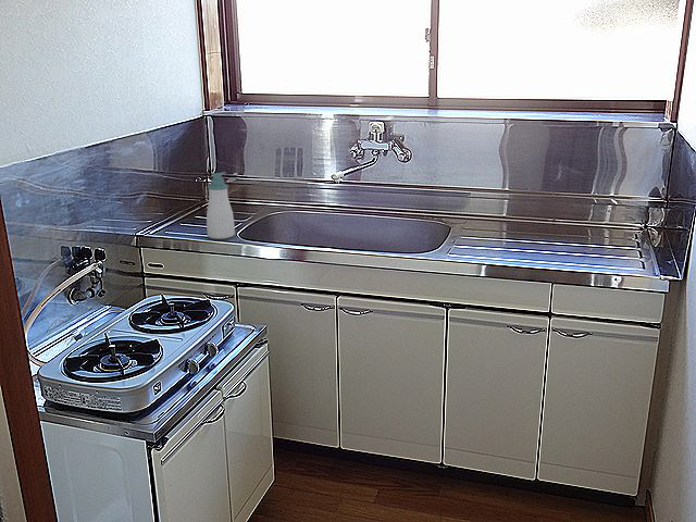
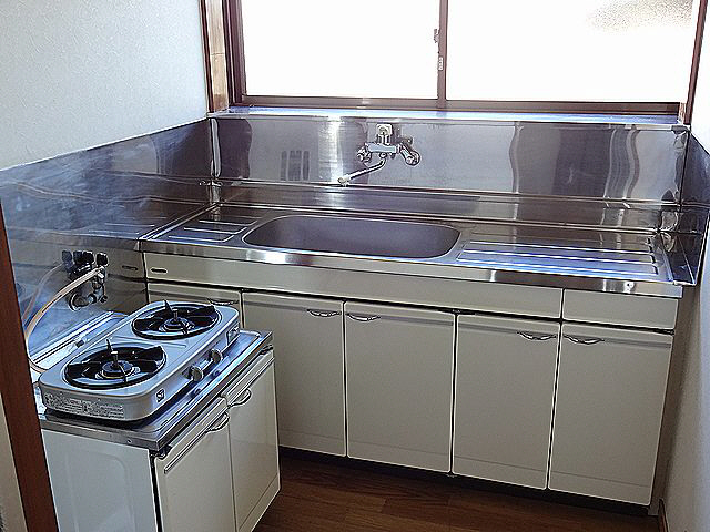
- soap bottle (219, 204)
